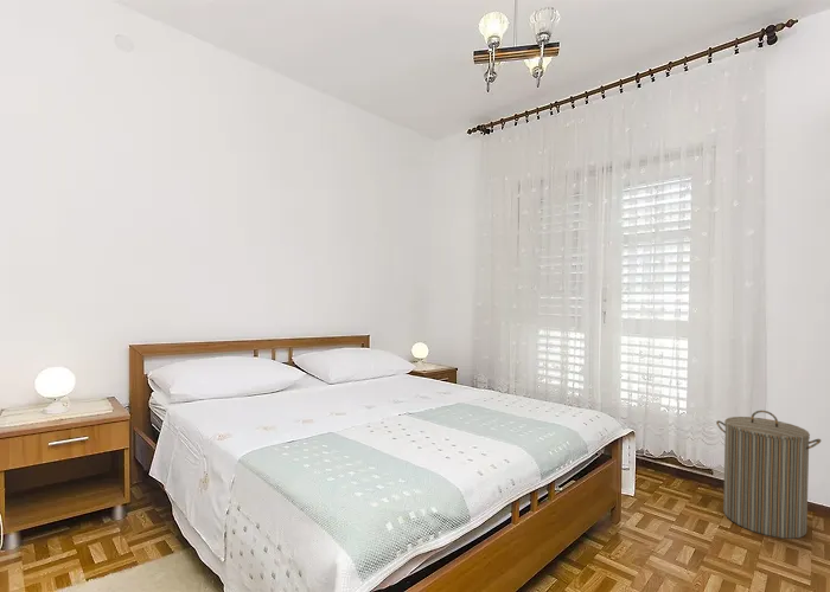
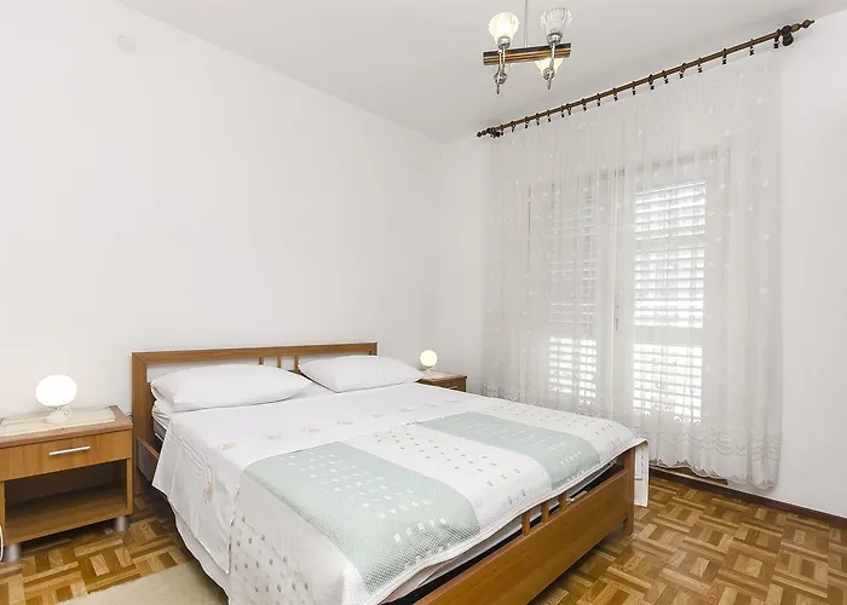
- laundry hamper (764, 465)
